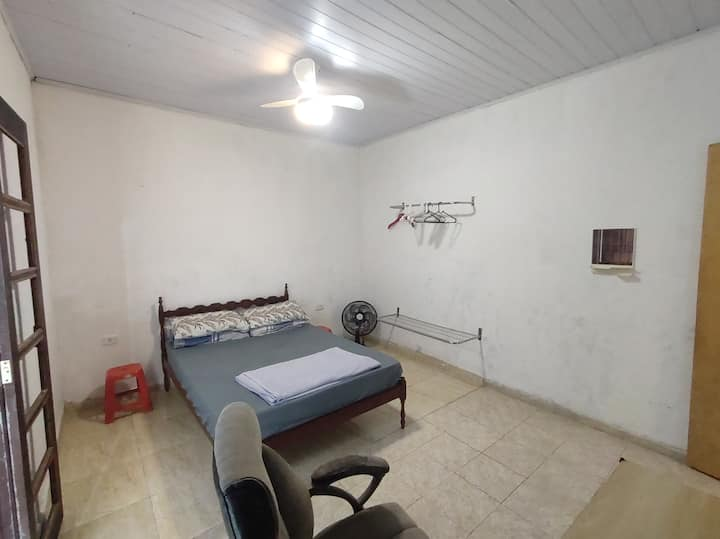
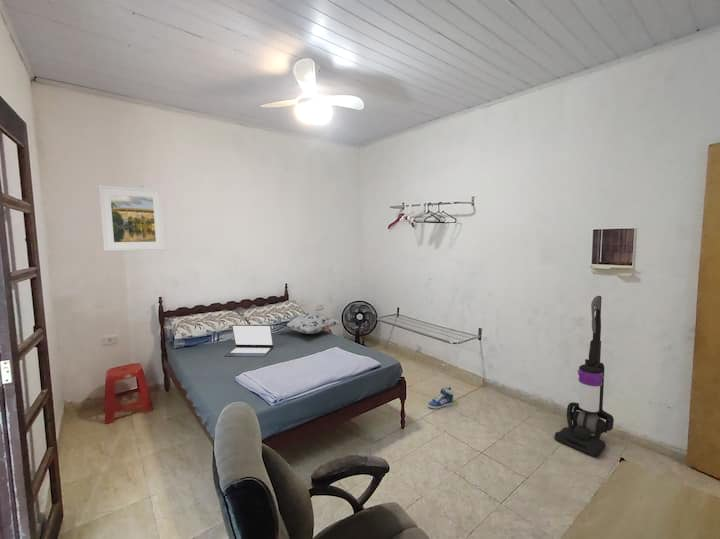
+ laptop (248, 339)
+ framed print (133, 219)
+ vacuum cleaner (588, 369)
+ sneaker (440, 395)
+ decorative pillow (310, 323)
